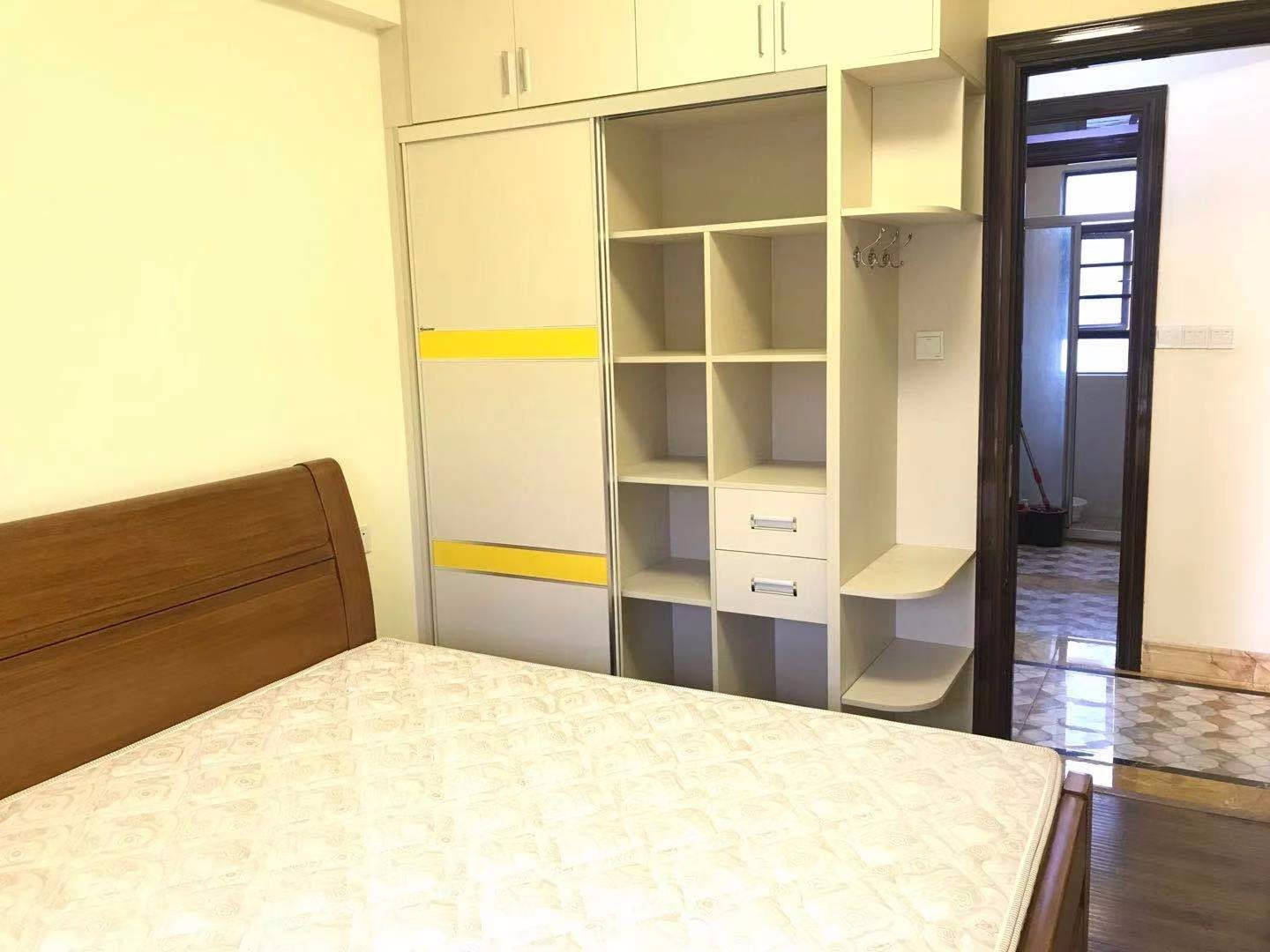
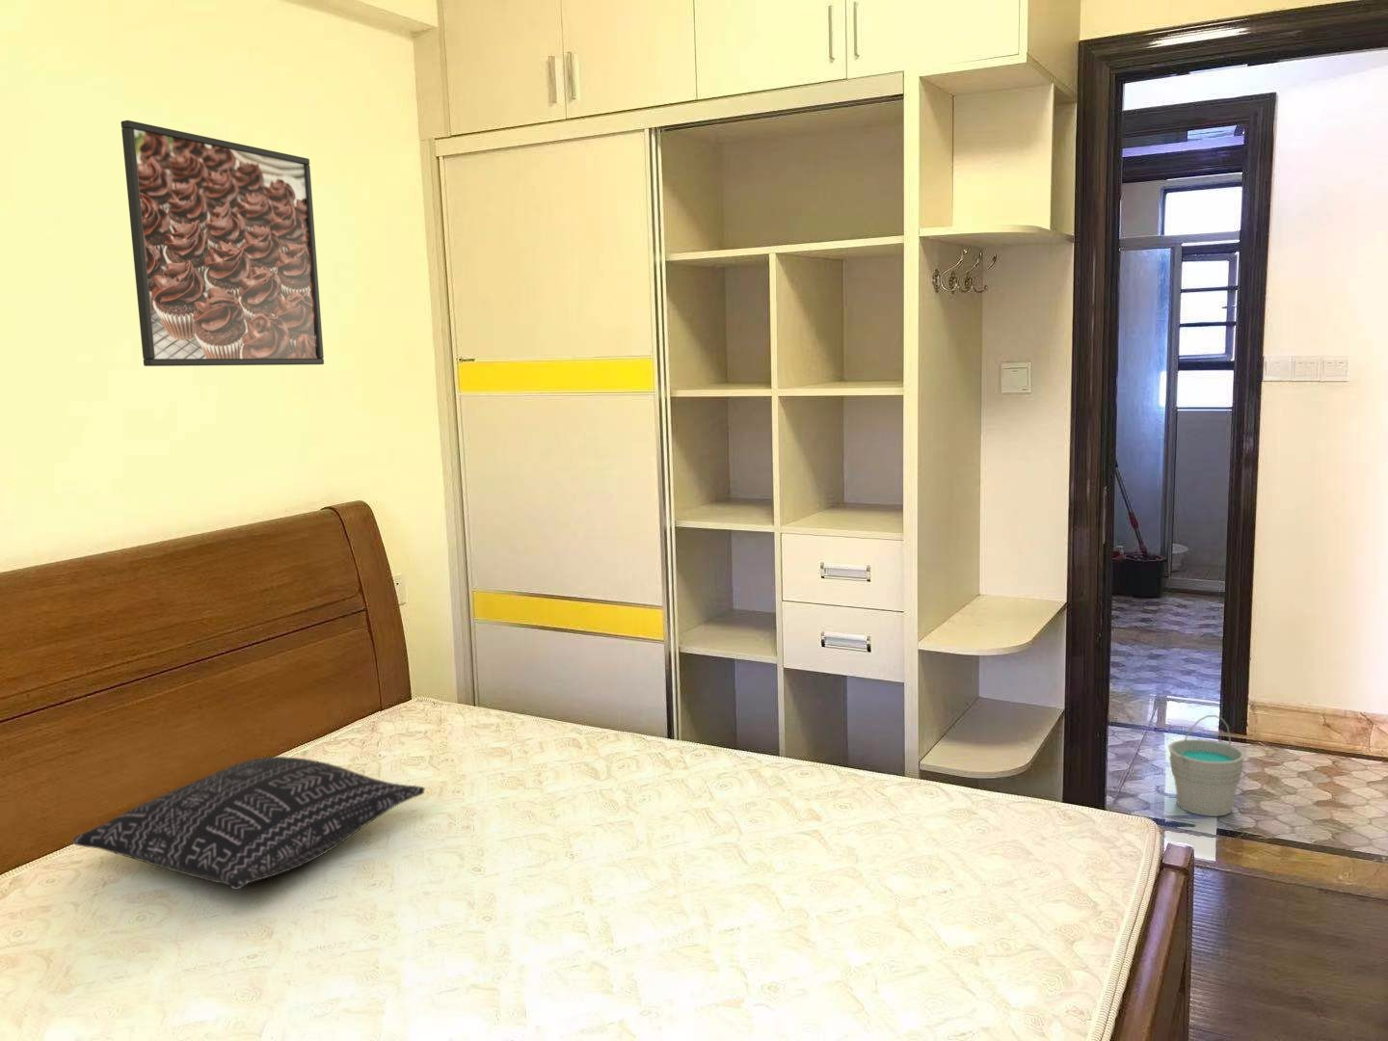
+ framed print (233, 255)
+ bucket (1205, 760)
+ pillow (255, 815)
